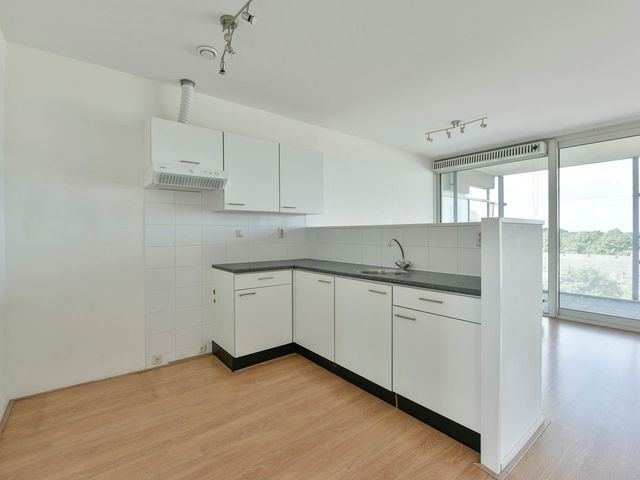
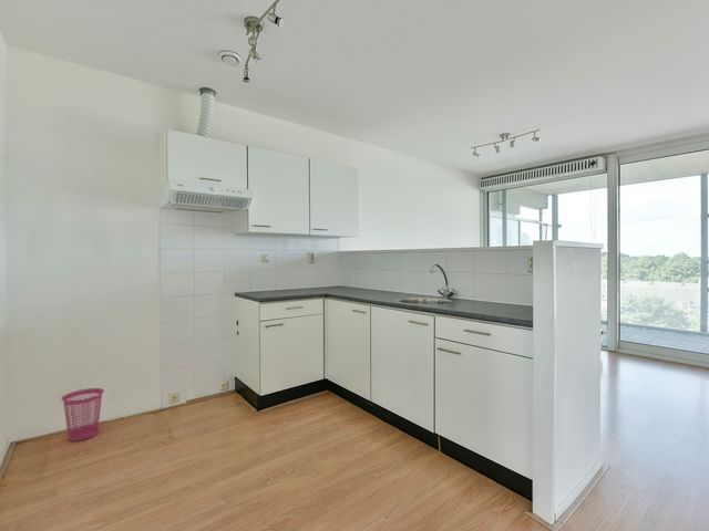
+ waste basket (83, 415)
